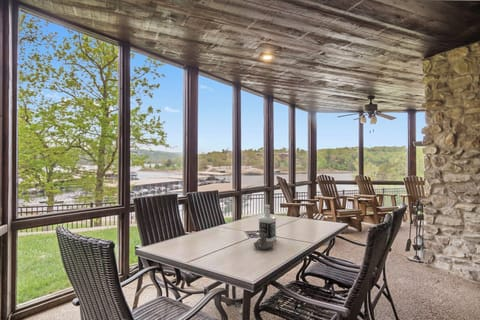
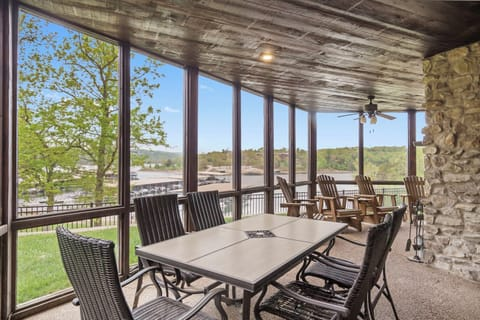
- candle holder (262, 241)
- bottle (267, 222)
